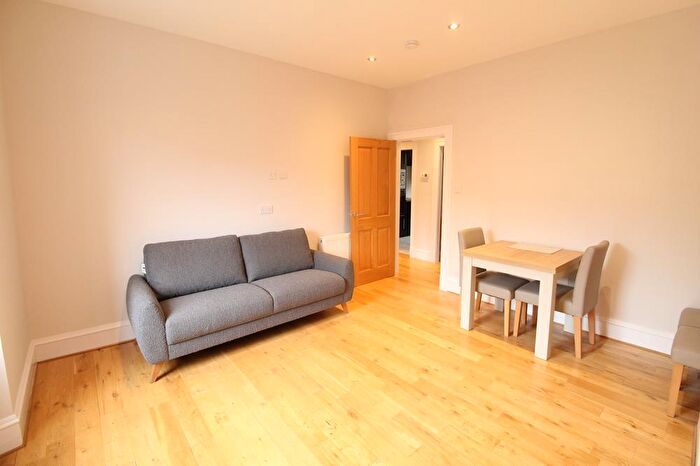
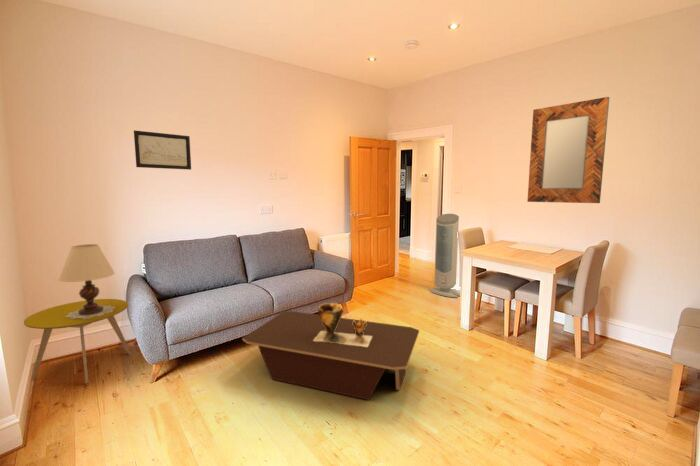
+ clay pot (339, 320)
+ wall art (163, 151)
+ home mirror (564, 154)
+ coffee table (333, 351)
+ air purifier (446, 253)
+ side table (82, 339)
+ table lamp (88, 279)
